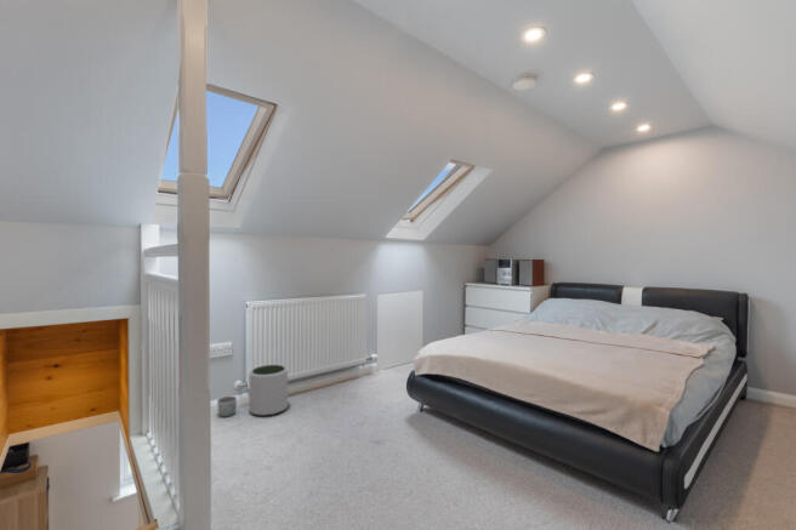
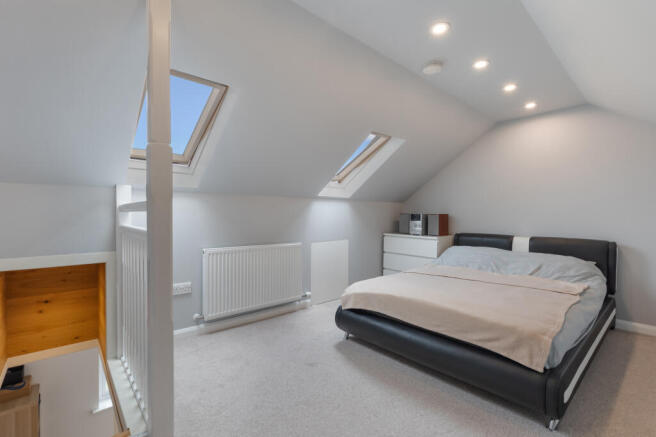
- planter (227, 406)
- plant pot (268, 388)
